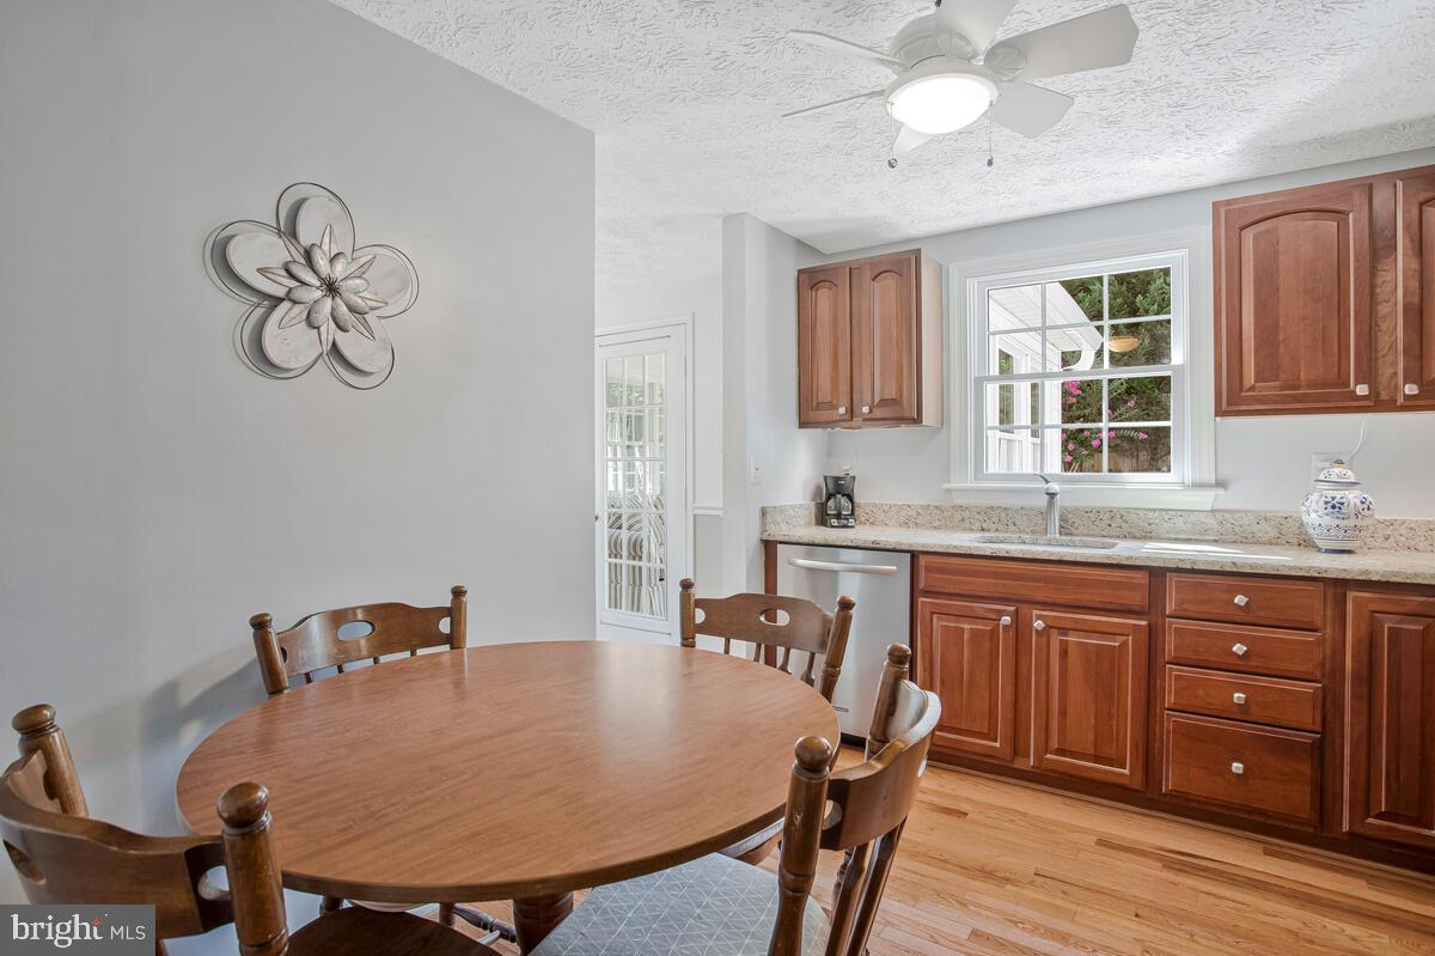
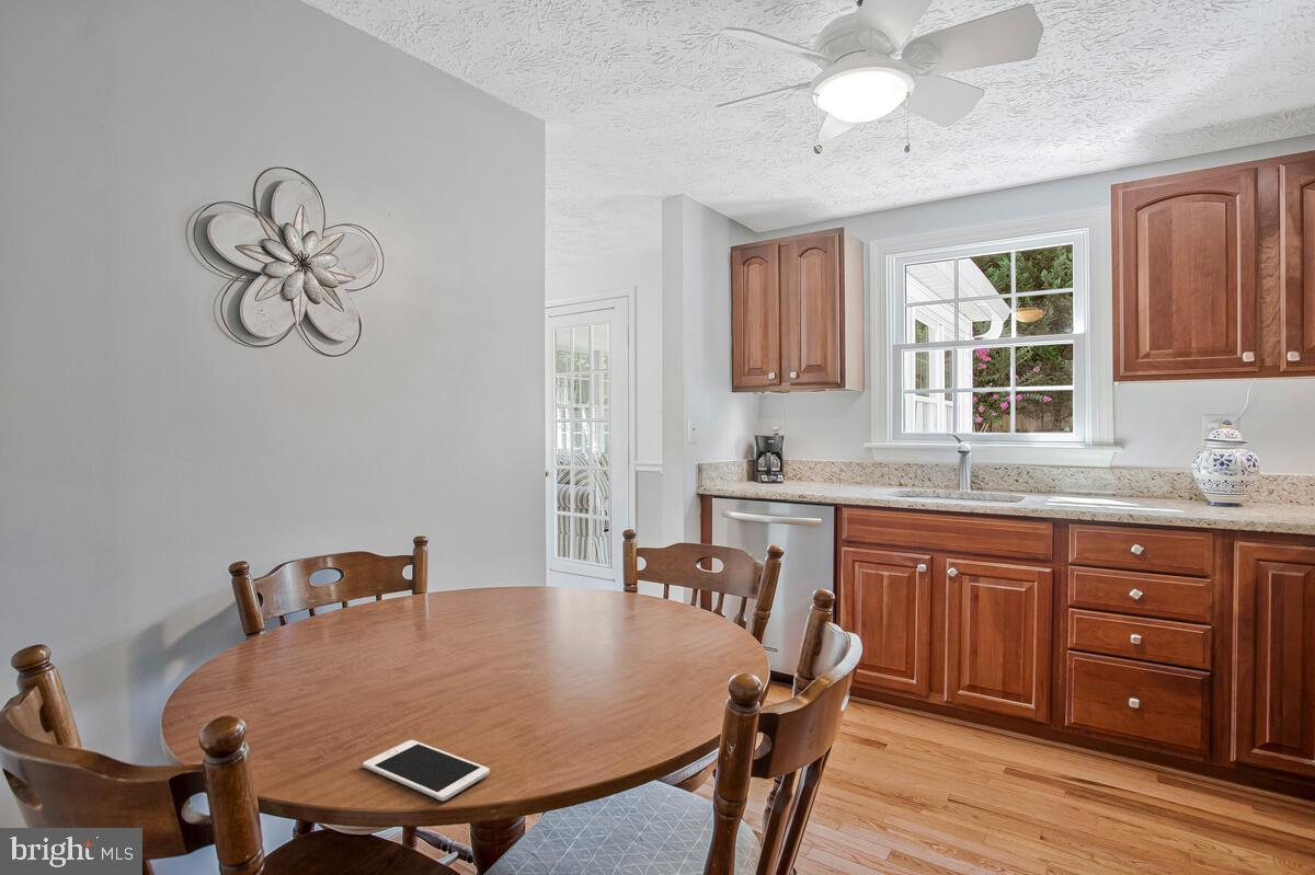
+ cell phone (425, 768)
